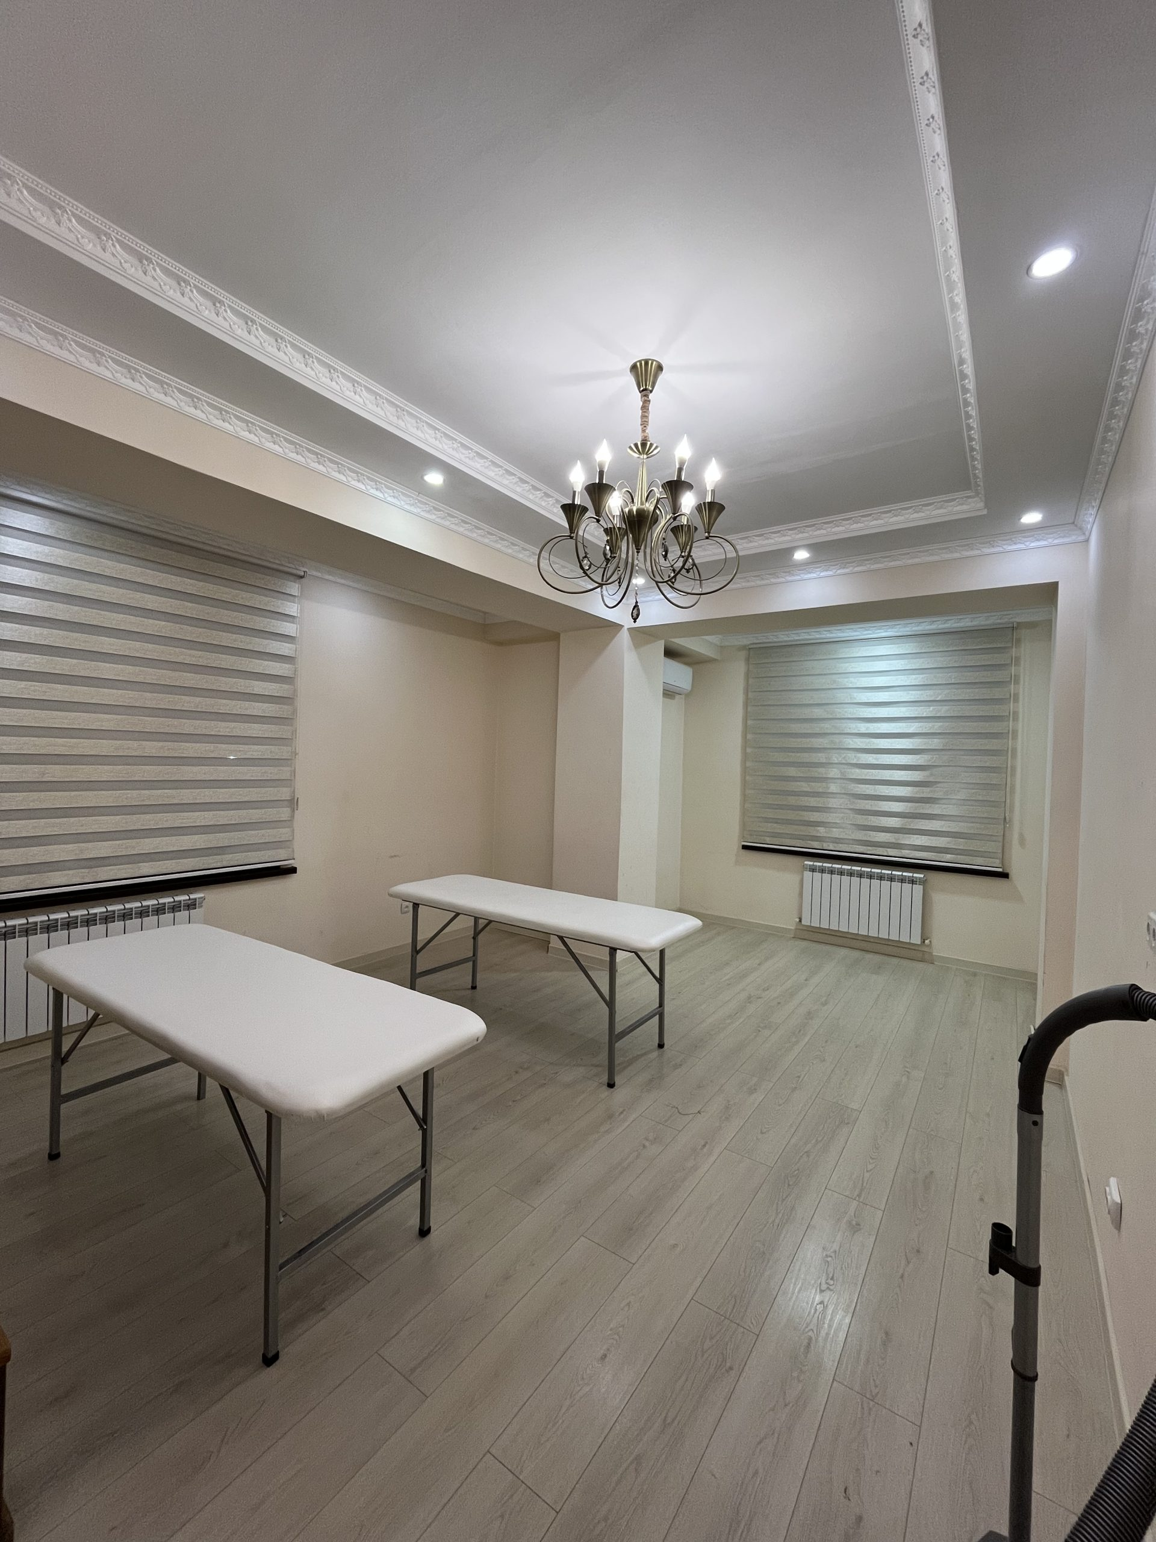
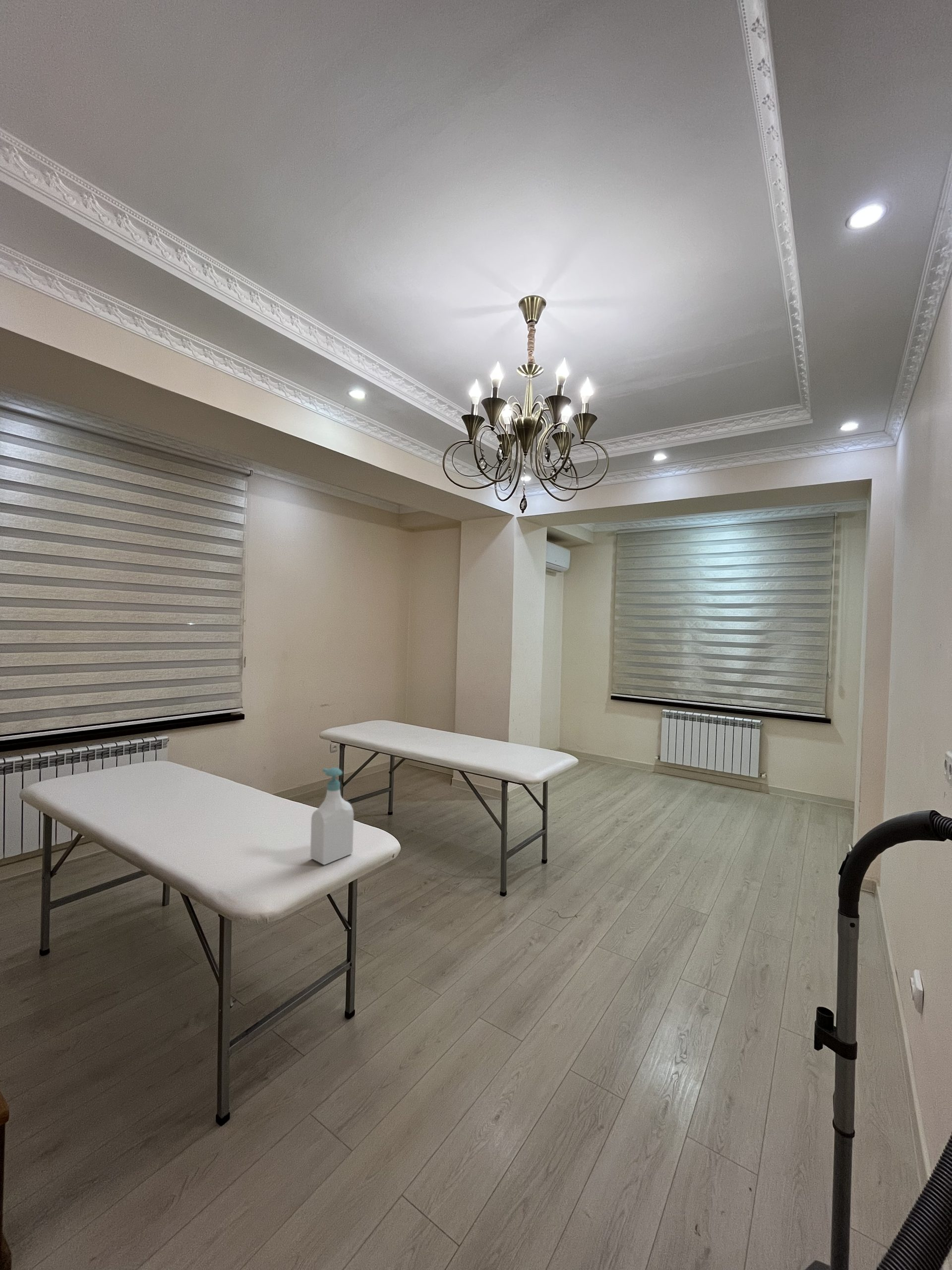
+ soap bottle (331, 811)
